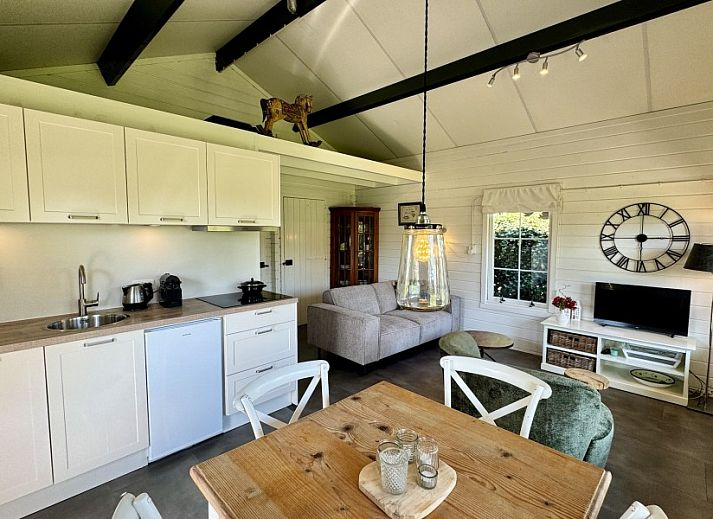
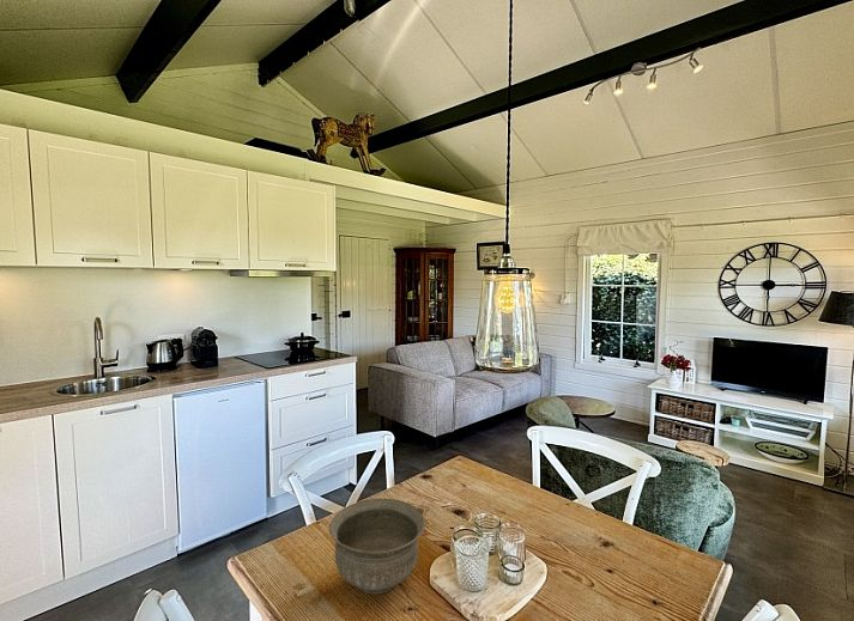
+ bowl (377, 549)
